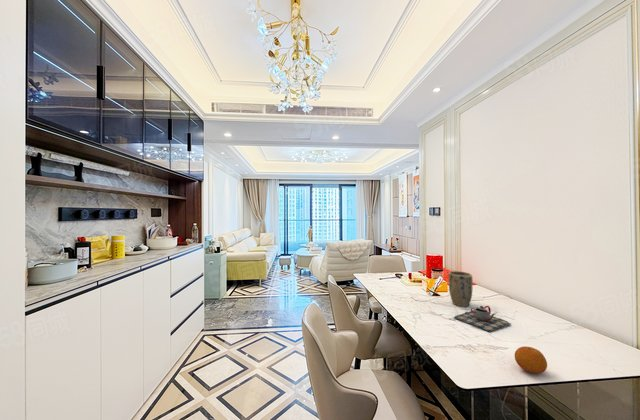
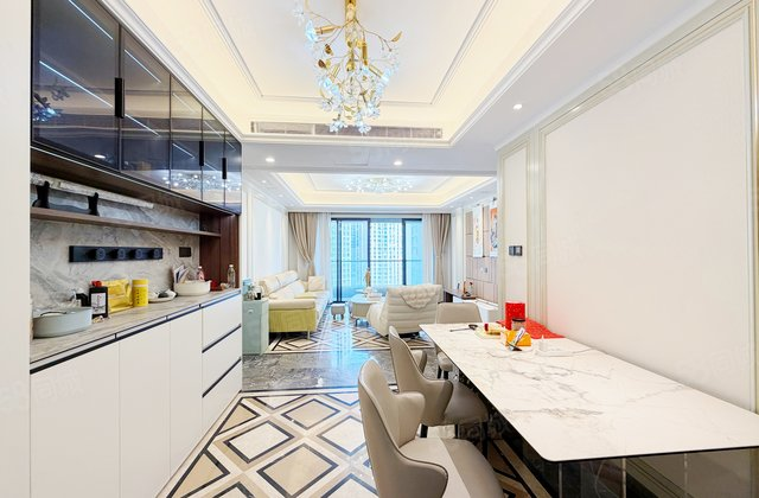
- plant pot (460, 288)
- teapot (481, 313)
- fruit (530, 359)
